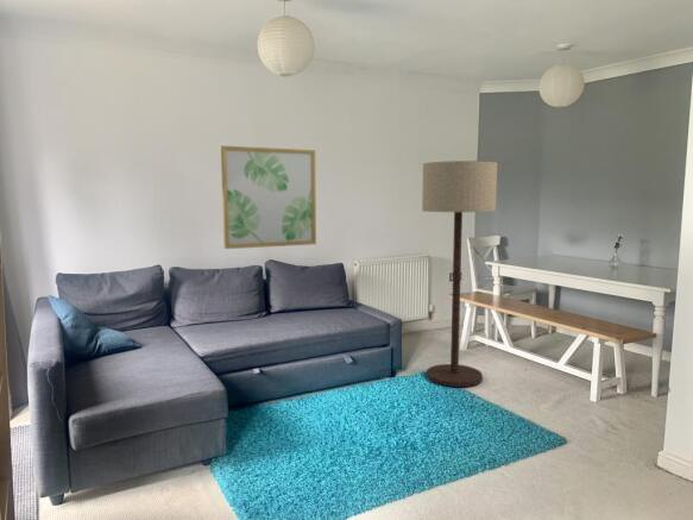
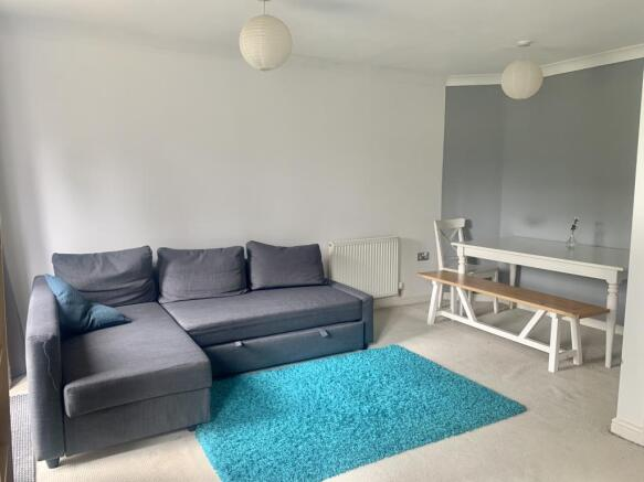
- wall art (271, 198)
- floor lamp (456, 272)
